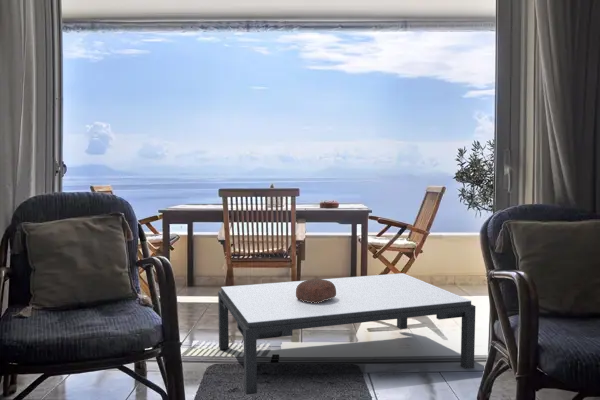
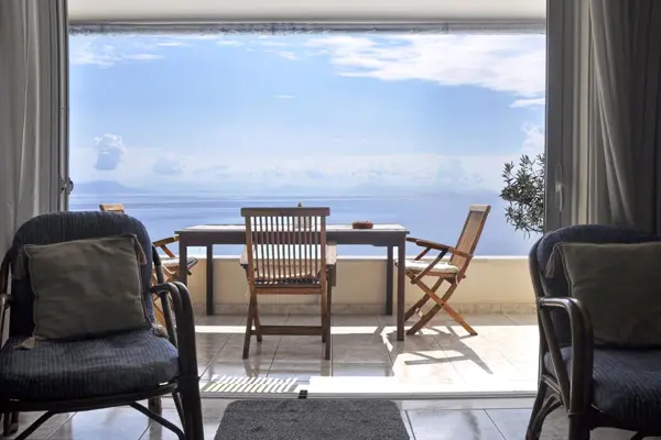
- coffee table (339, 324)
- decorative bowl (316, 289)
